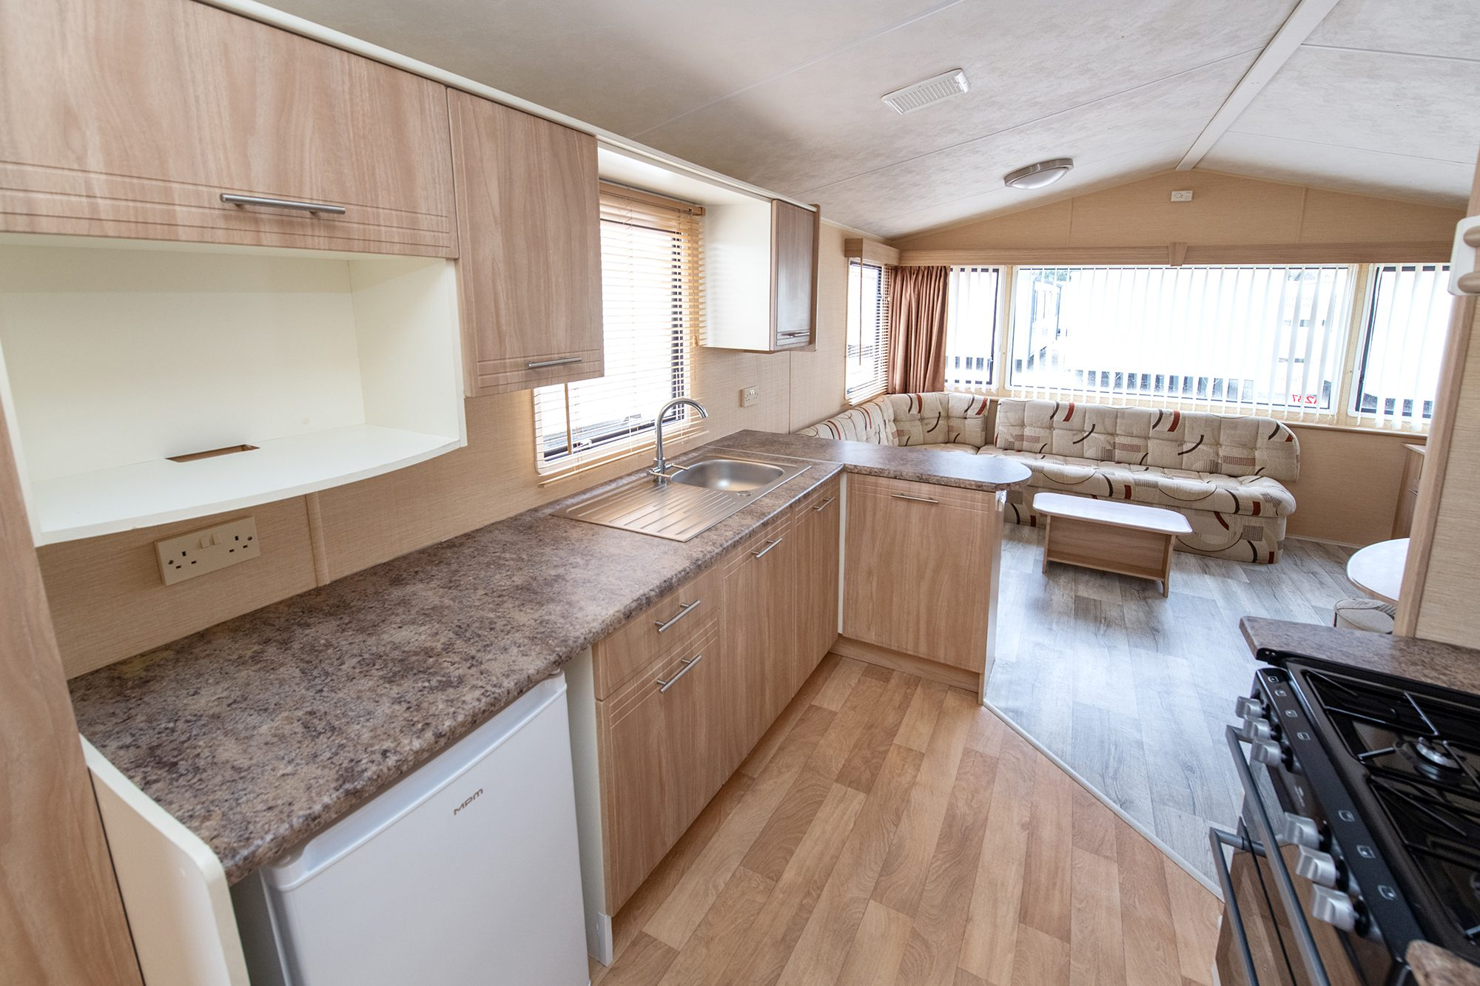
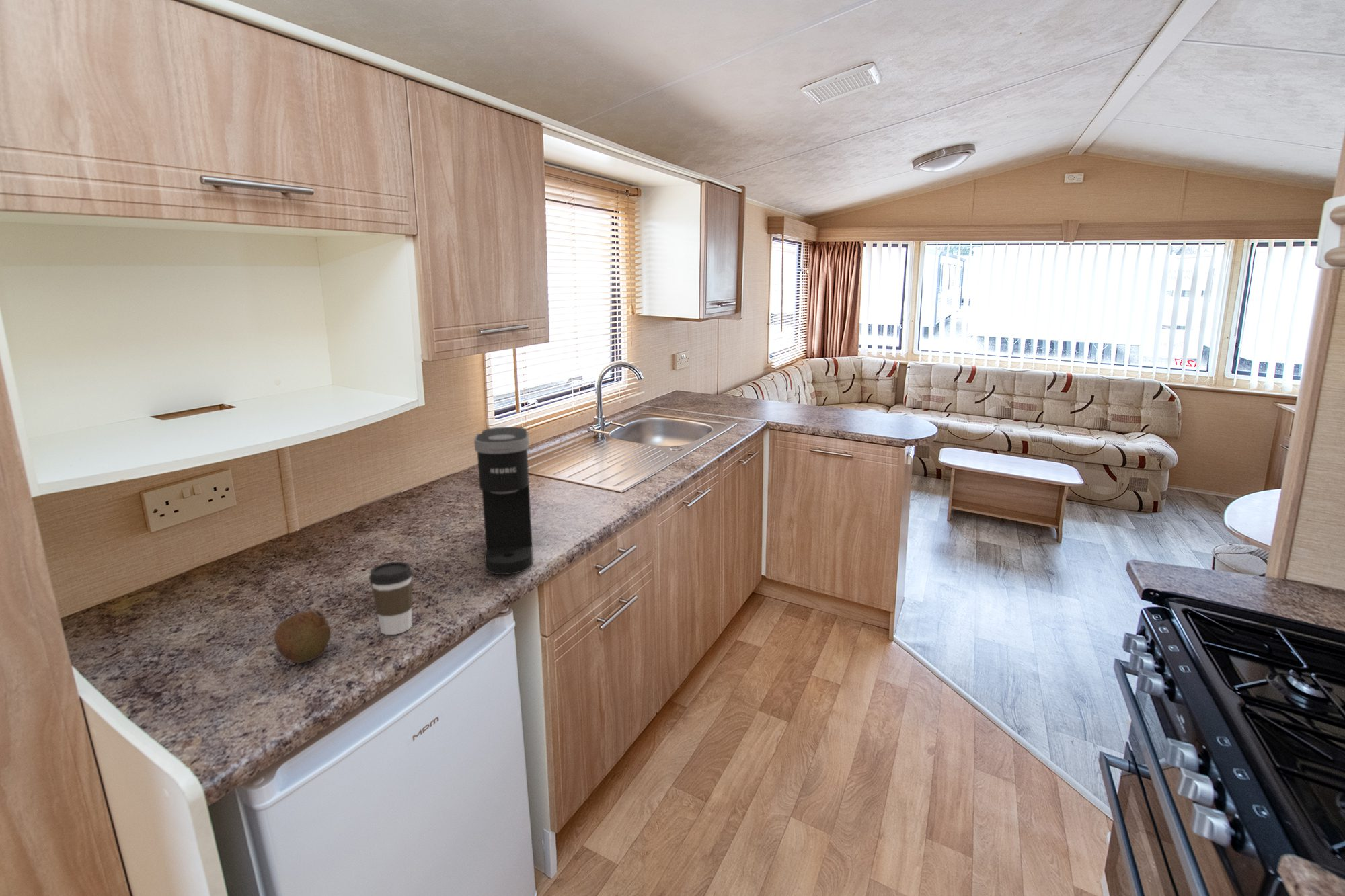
+ coffee maker (506, 494)
+ fruit (303, 636)
+ coffee cup (393, 598)
